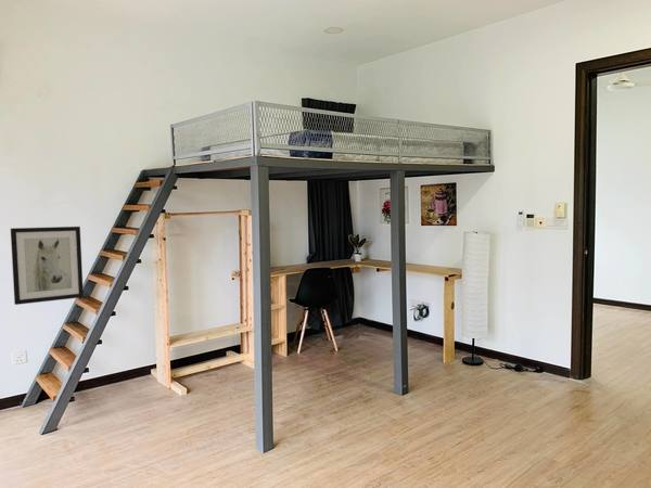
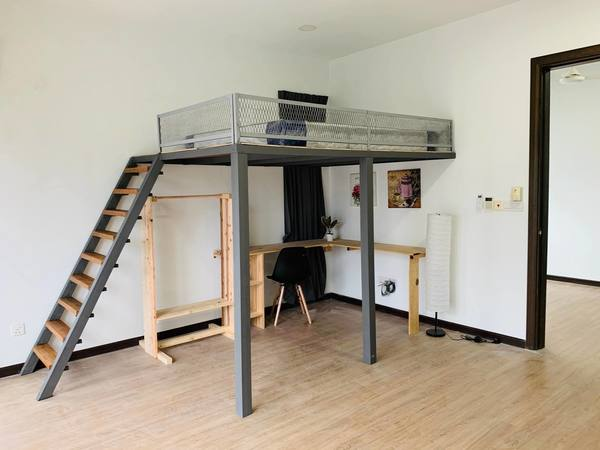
- wall art (48, 264)
